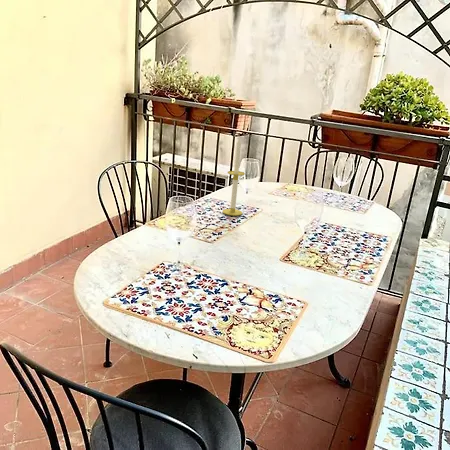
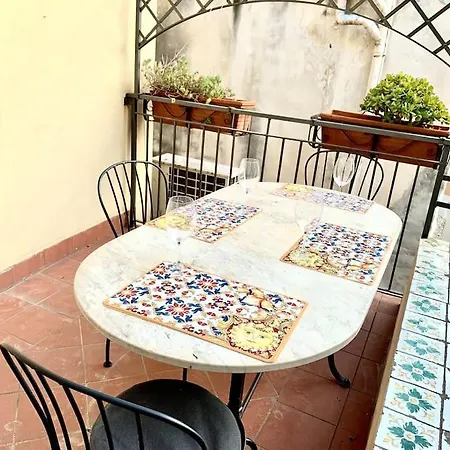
- candle (235, 176)
